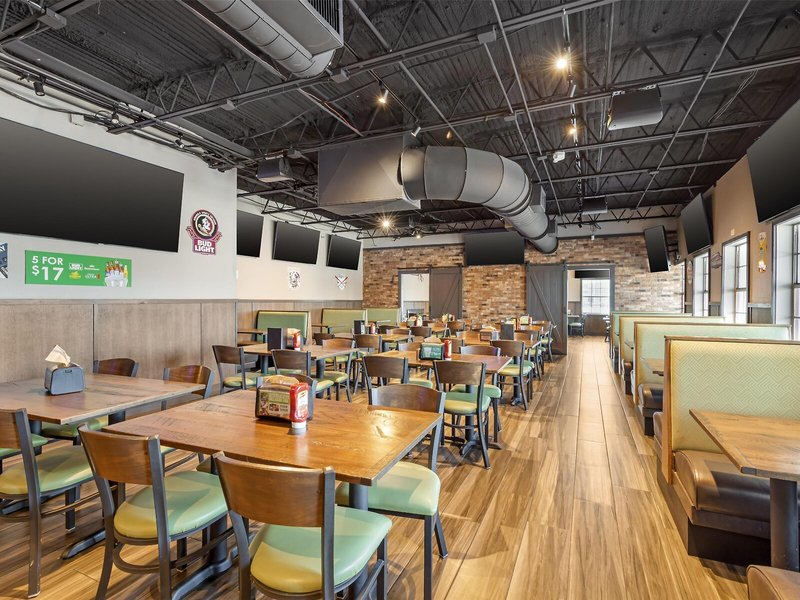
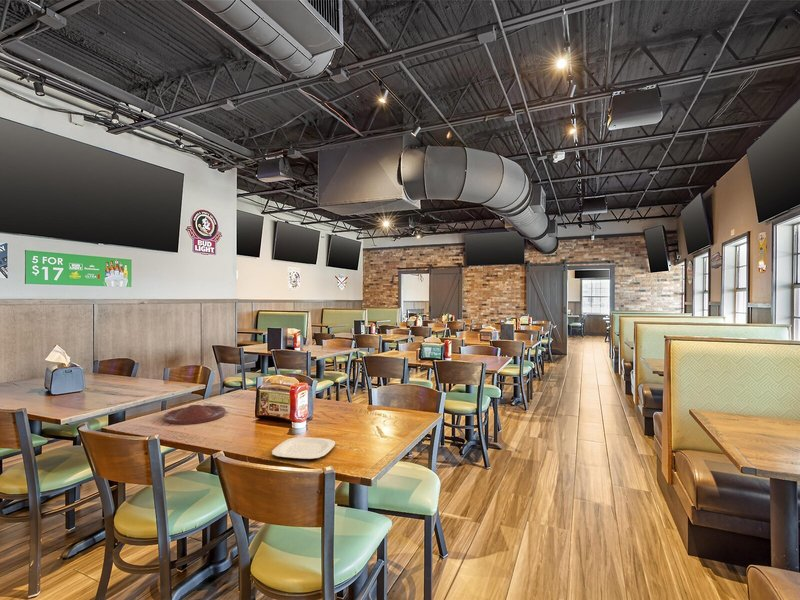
+ plate (304, 448)
+ plate (195, 410)
